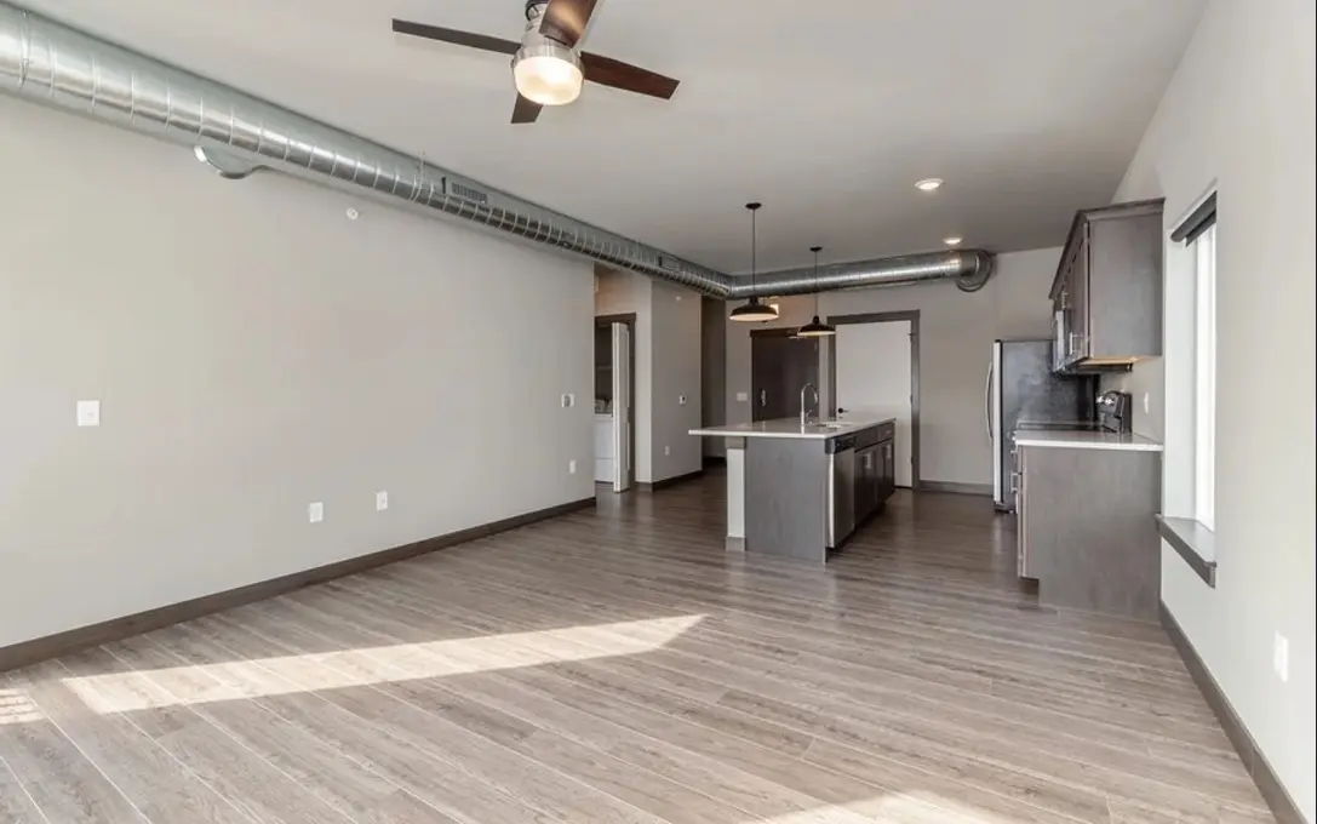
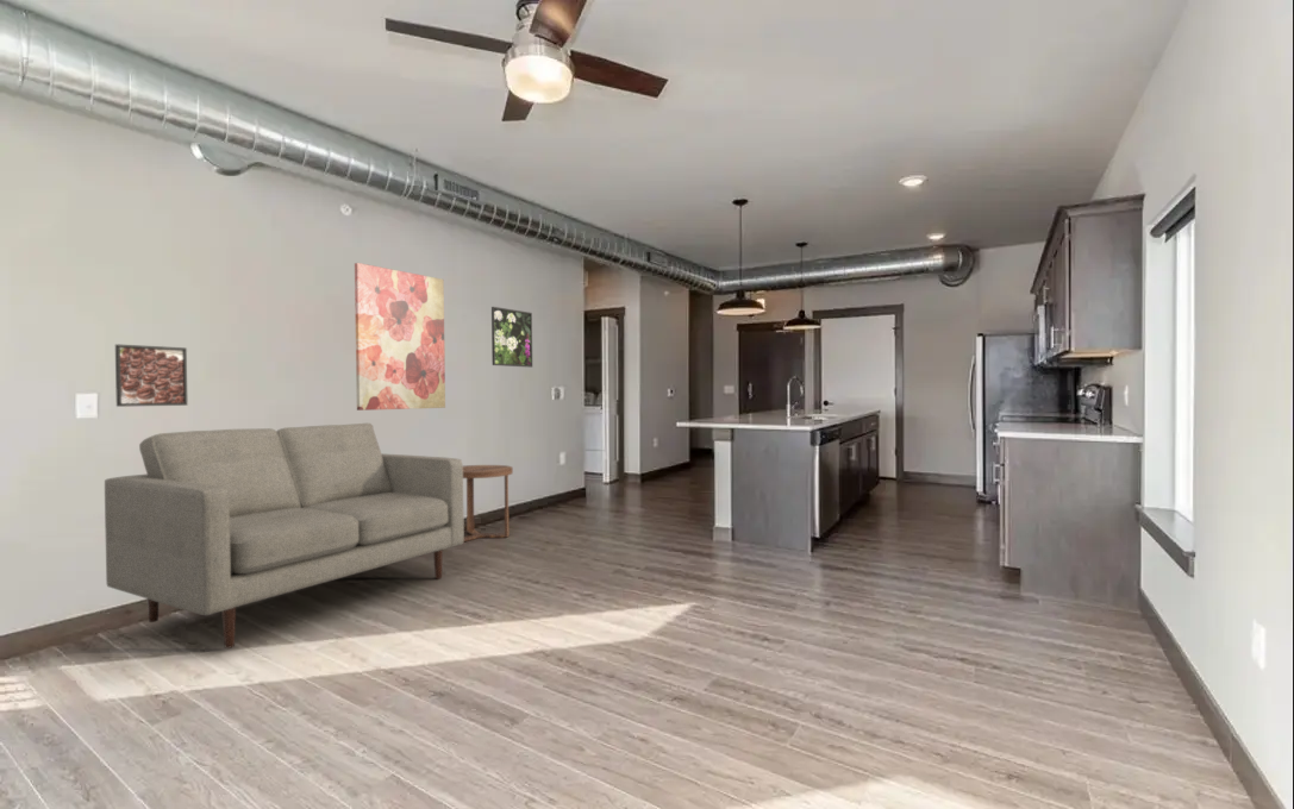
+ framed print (512, 338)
+ sofa (307, 513)
+ side table (473, 502)
+ wall art (402, 340)
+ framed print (152, 376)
